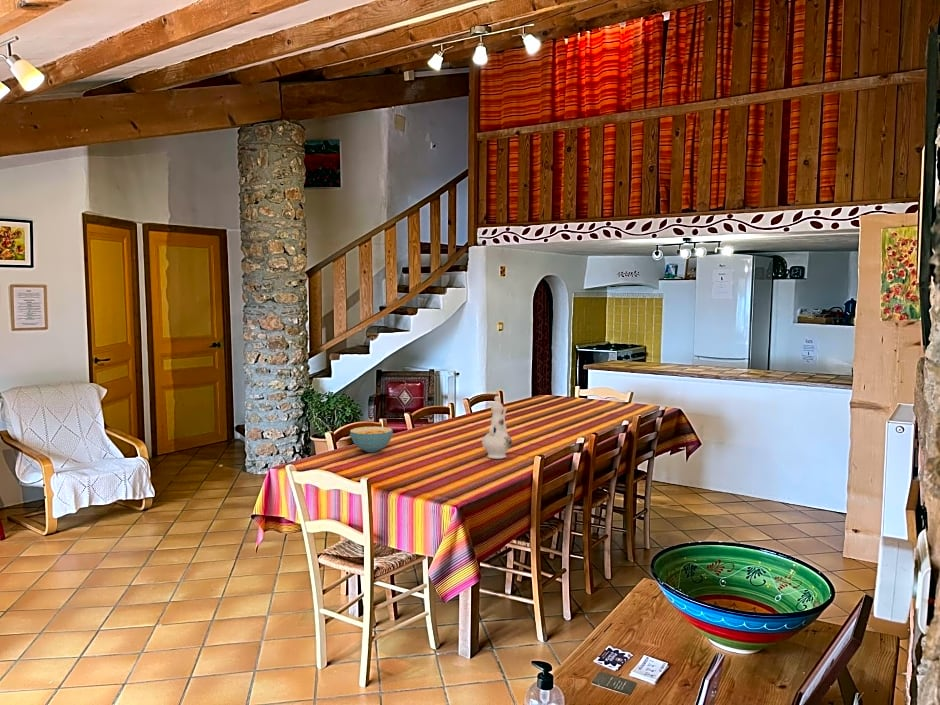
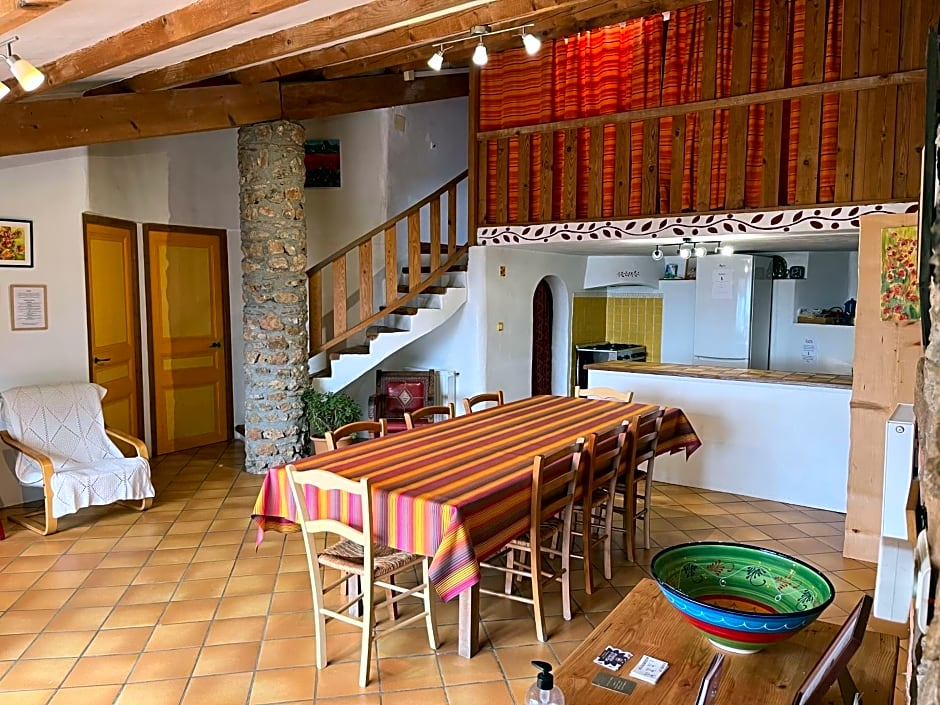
- chinaware (498, 425)
- cereal bowl (371, 440)
